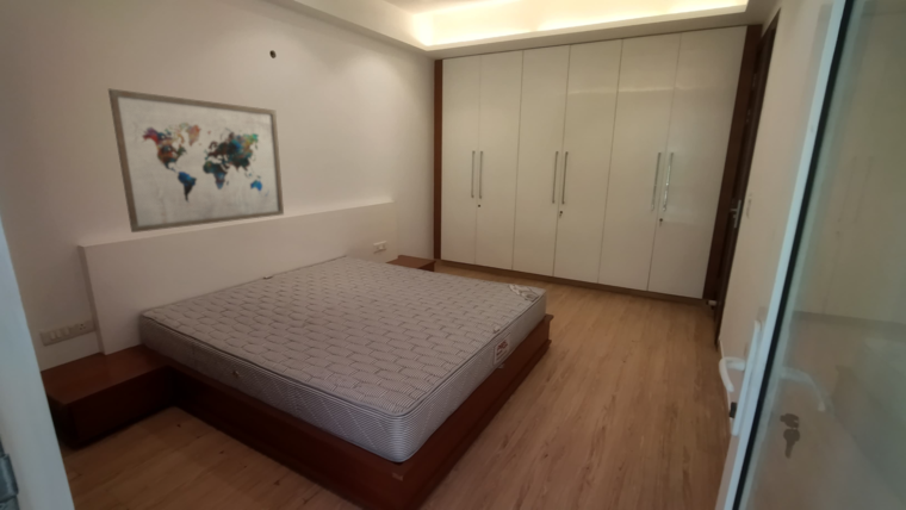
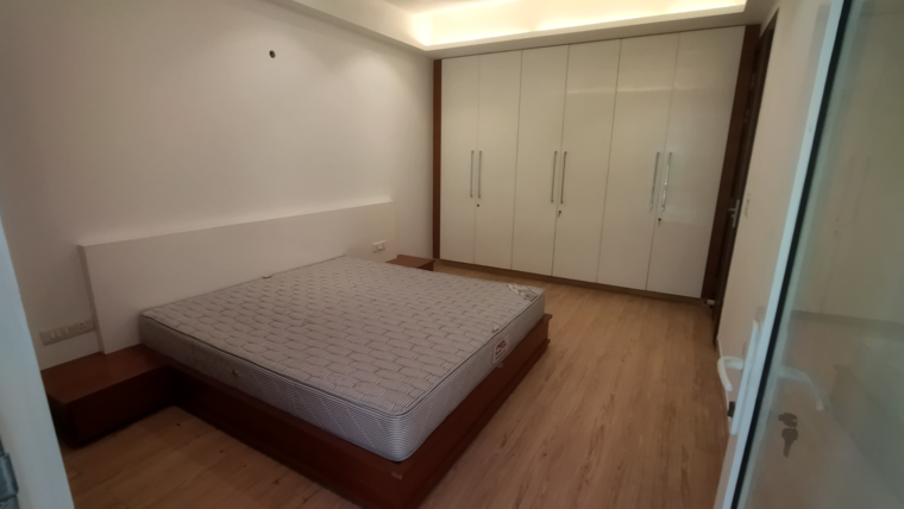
- wall art (212, 163)
